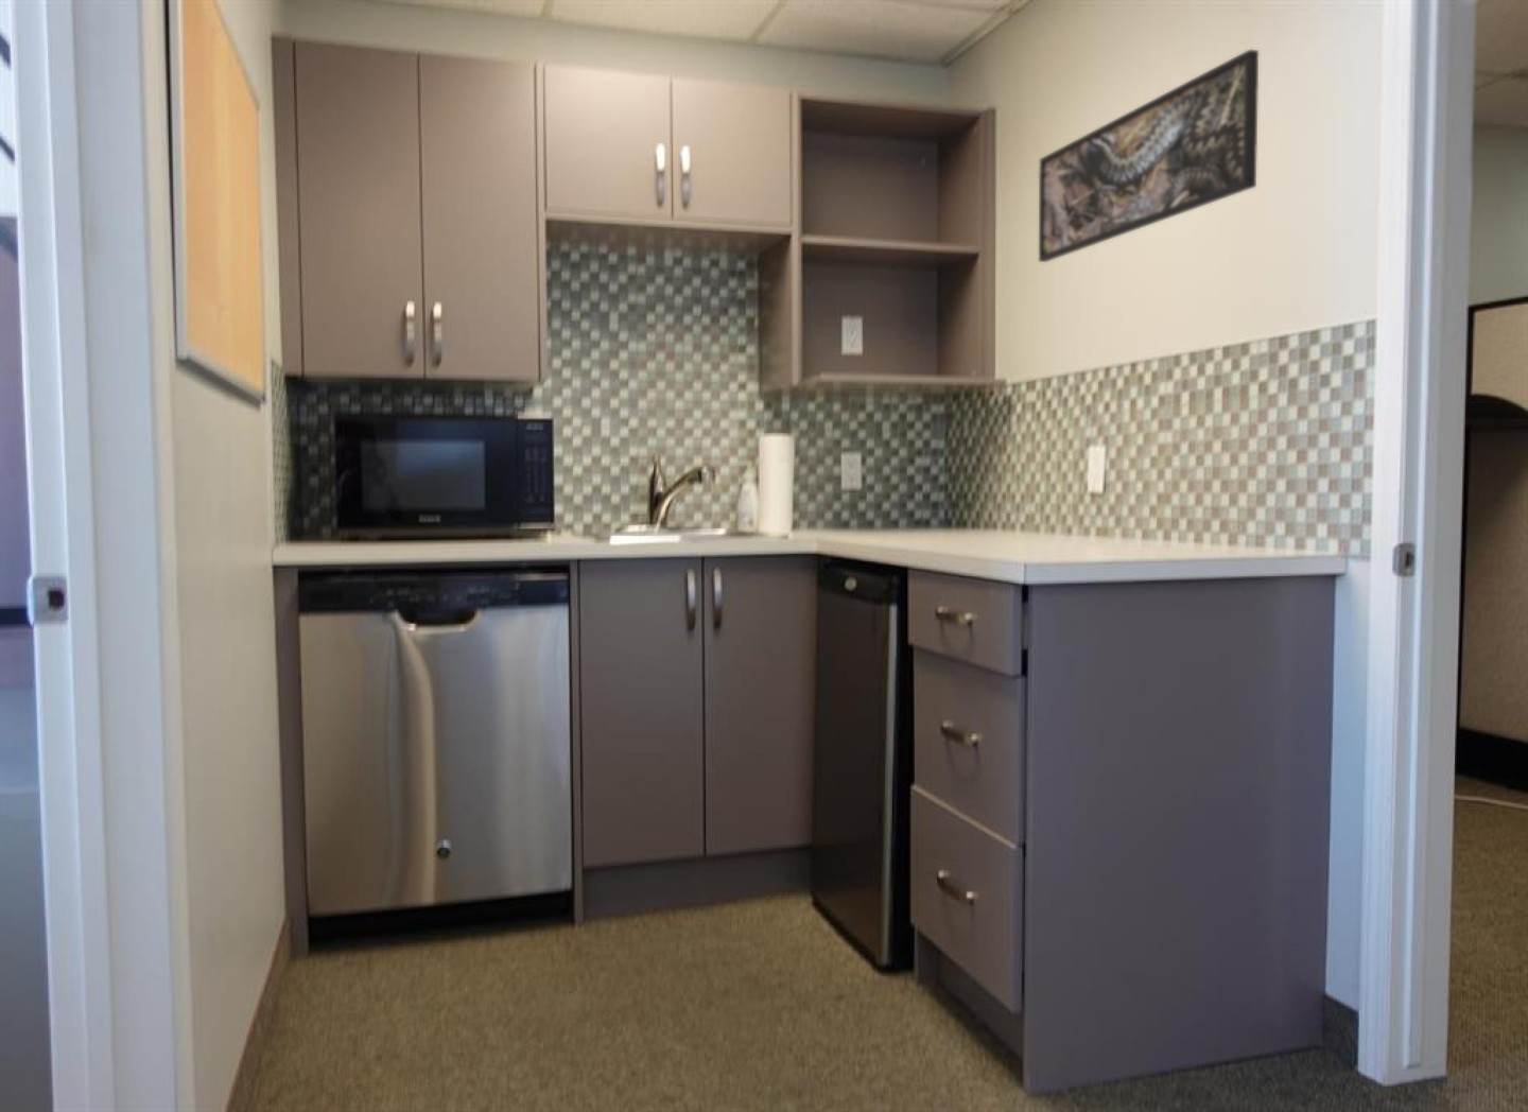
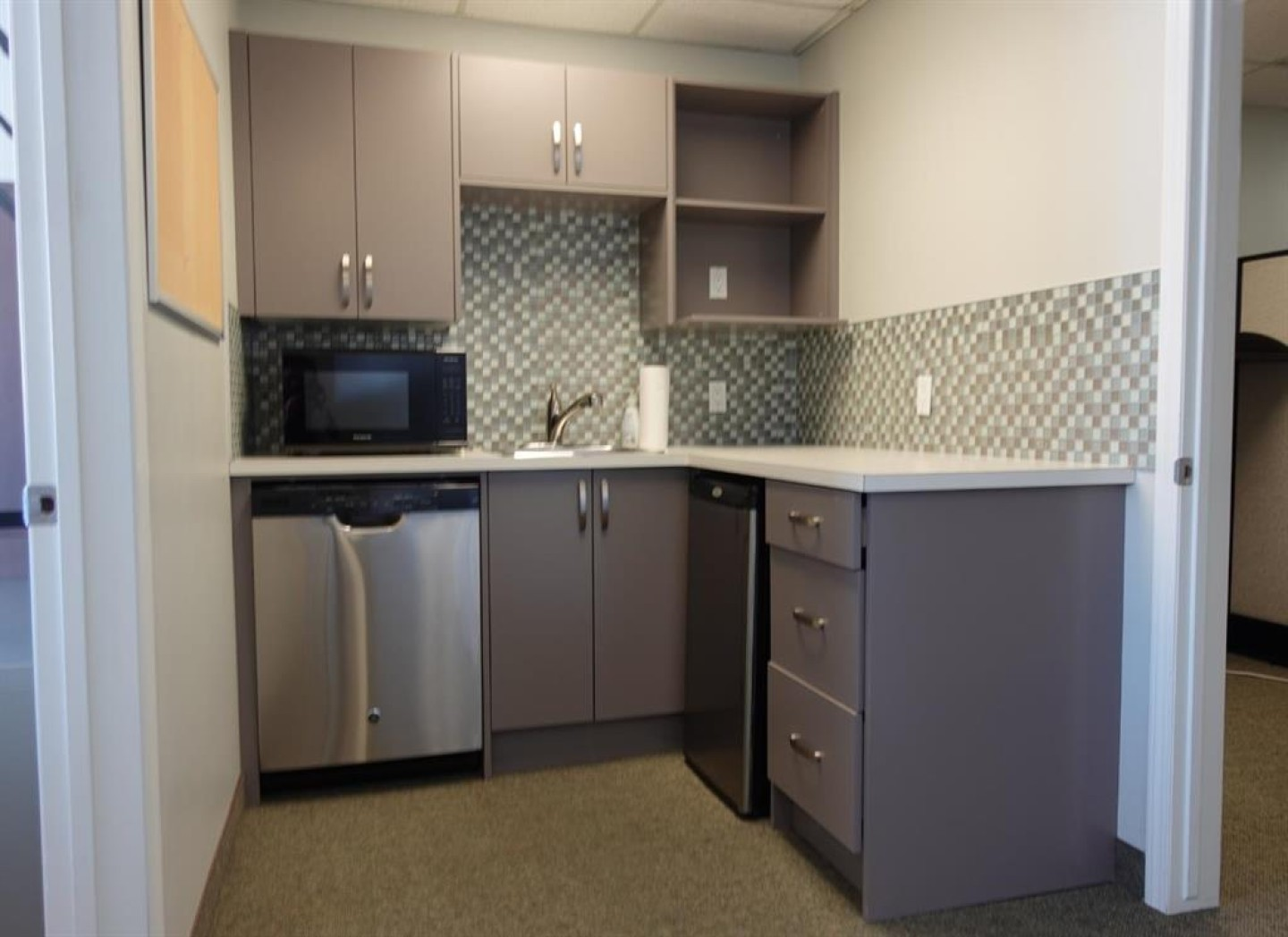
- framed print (1132, 171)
